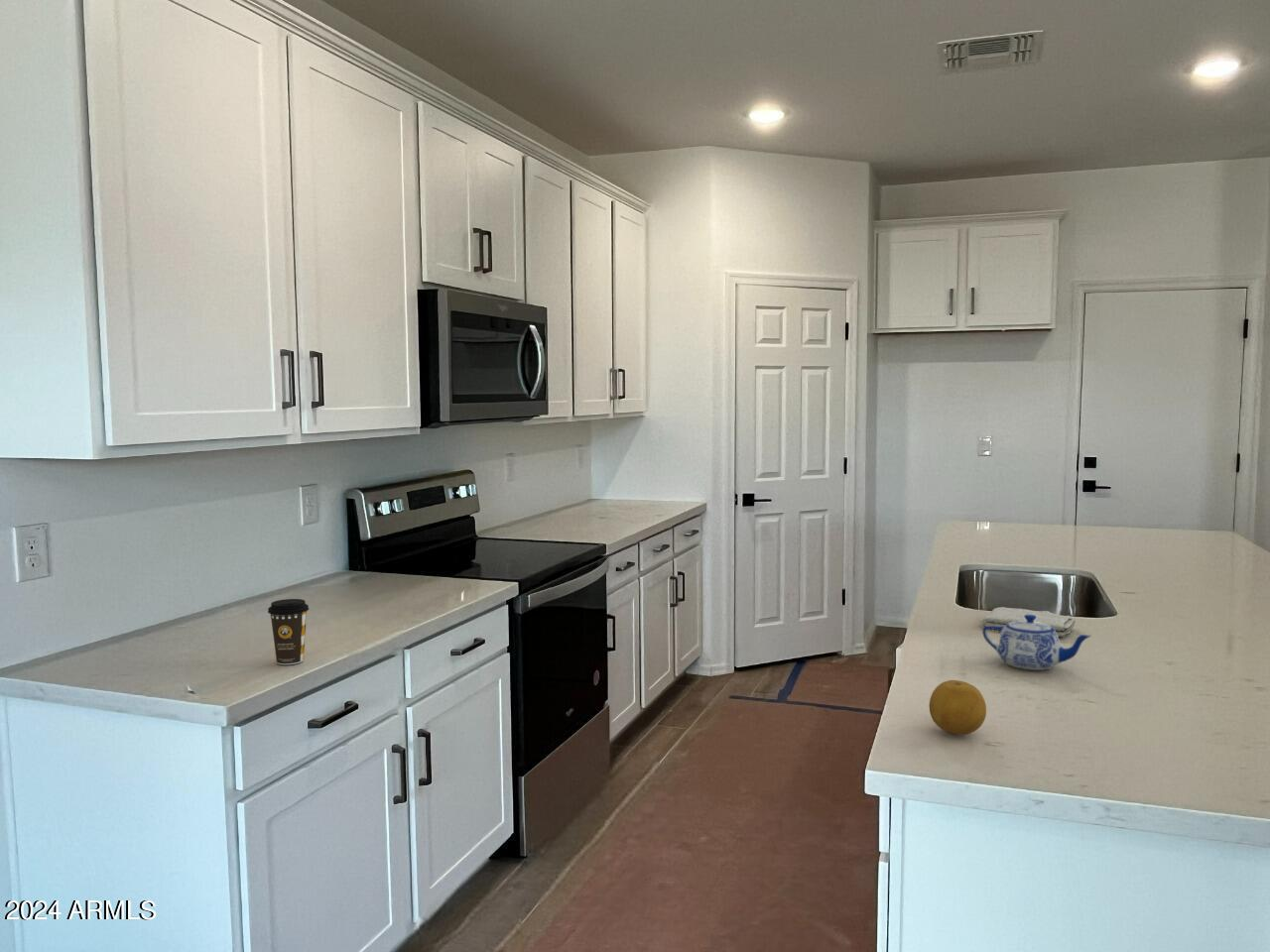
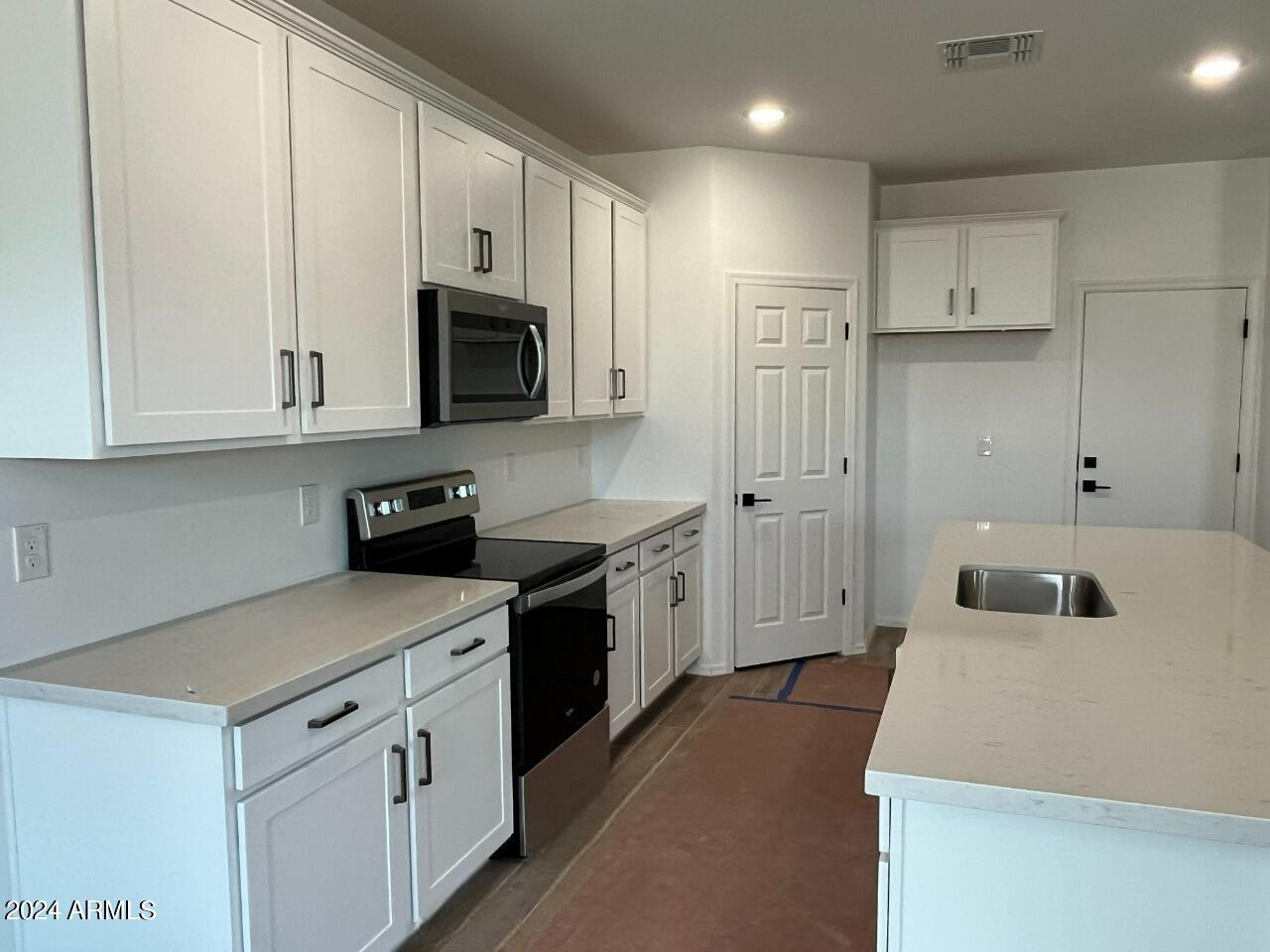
- fruit (957, 707)
- teapot (1035, 641)
- washcloth (1026, 620)
- coffee cup (289, 632)
